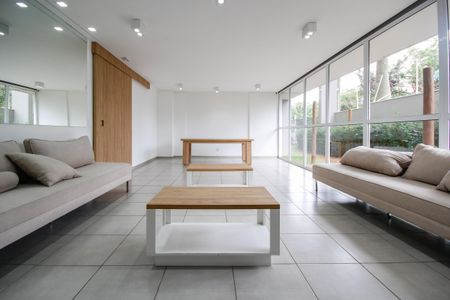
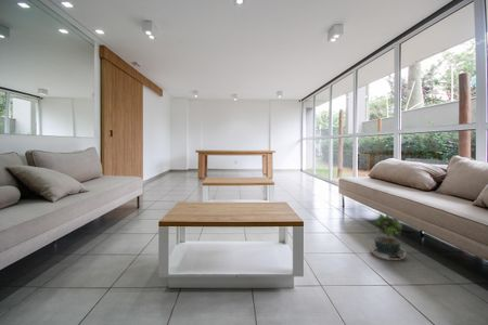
+ potted plant (387, 233)
